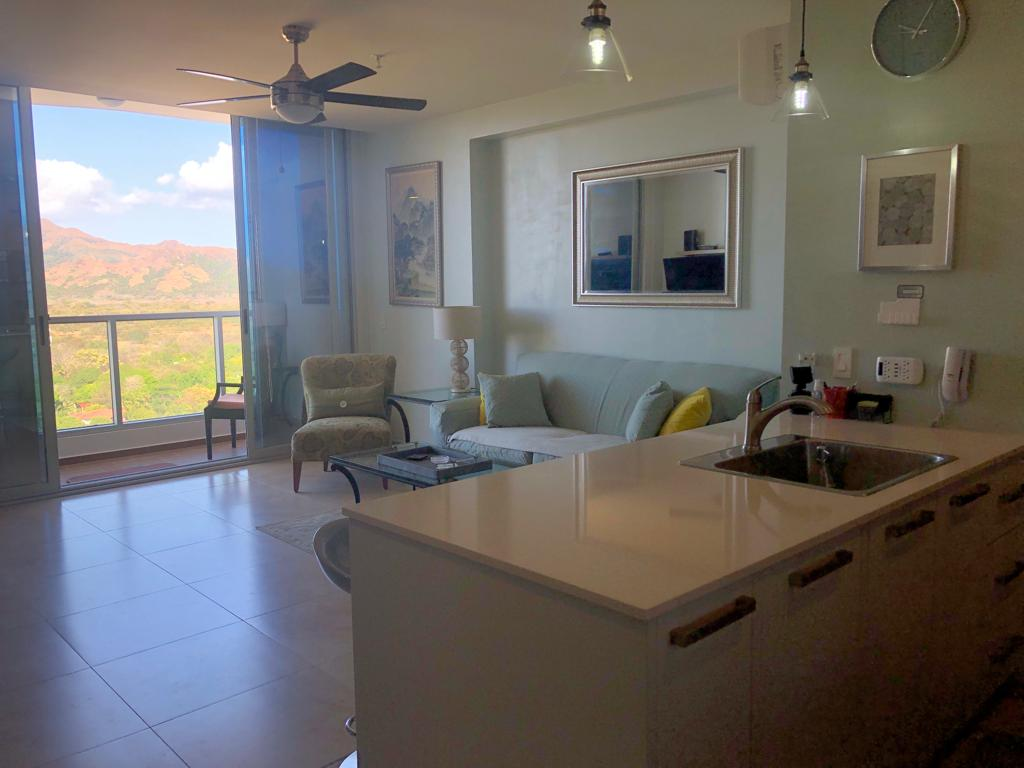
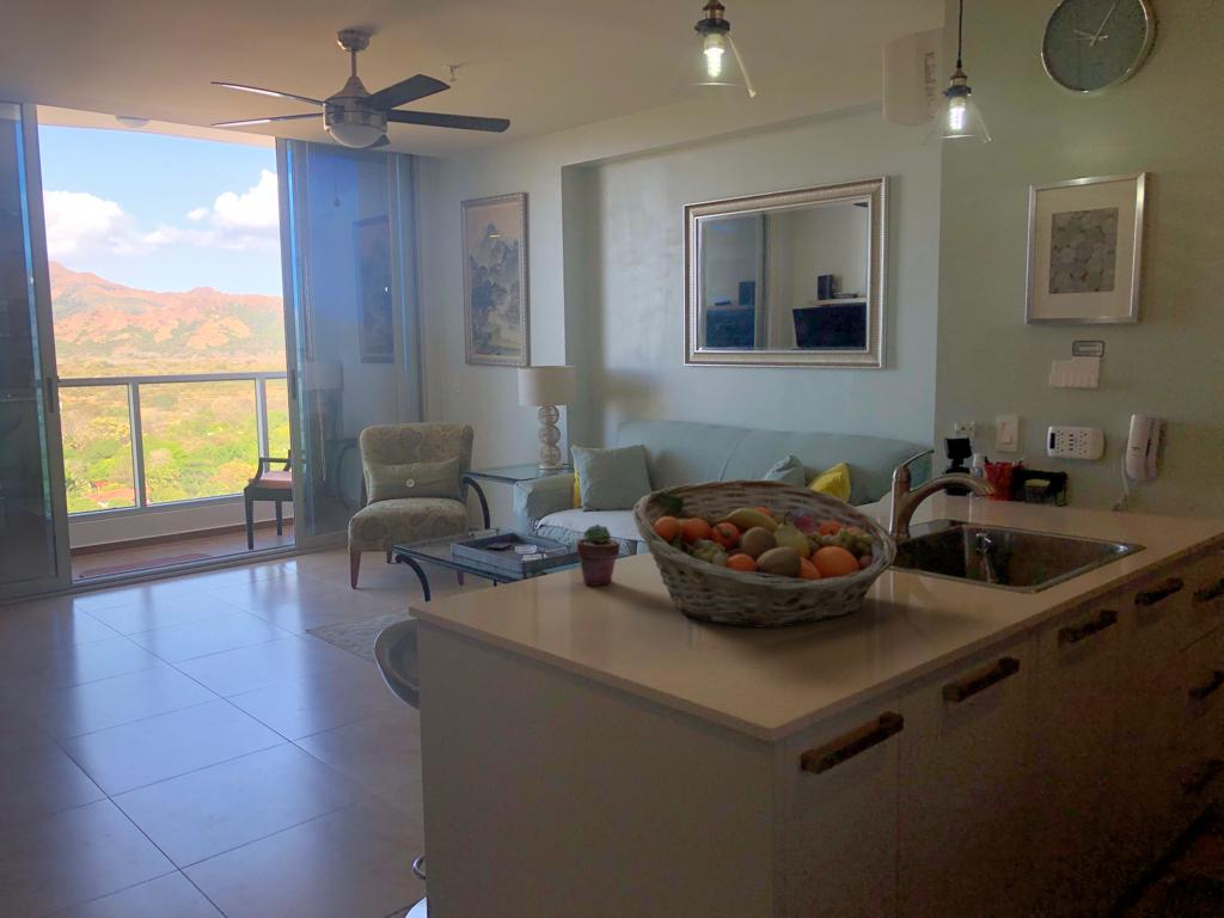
+ fruit basket (763, 547)
+ potted succulent (598, 552)
